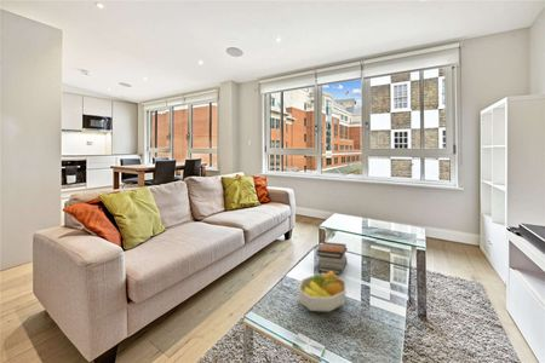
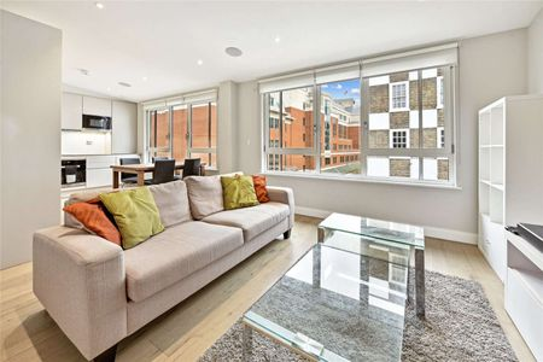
- fruit bowl (322, 289)
- book stack (332, 257)
